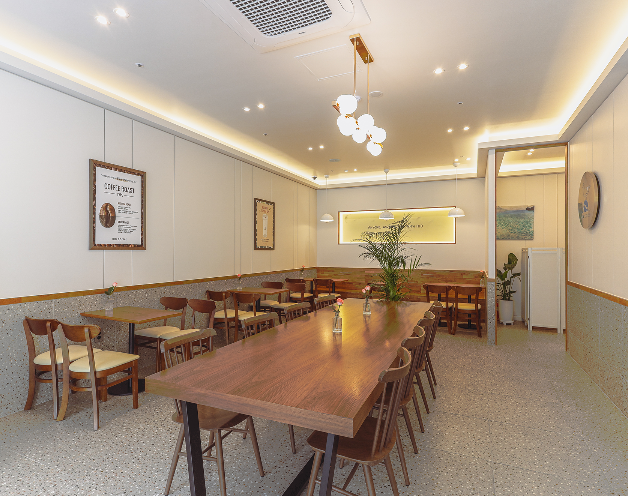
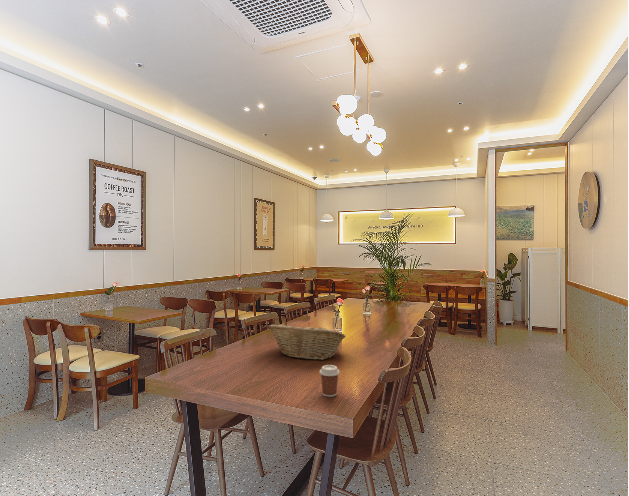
+ coffee cup (329, 380)
+ fruit basket (306, 337)
